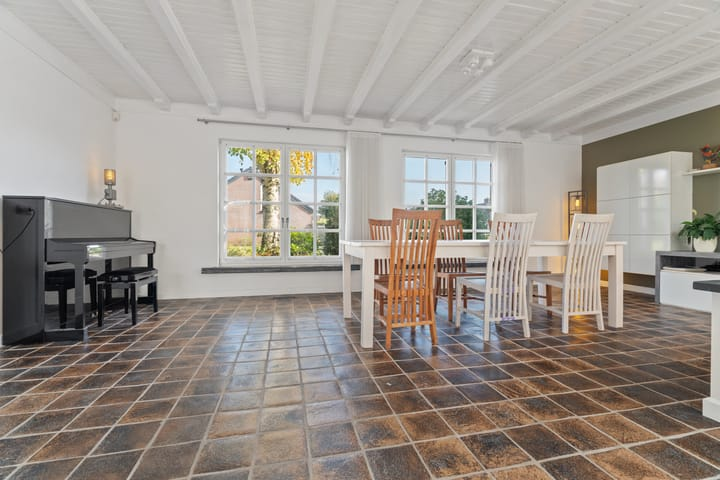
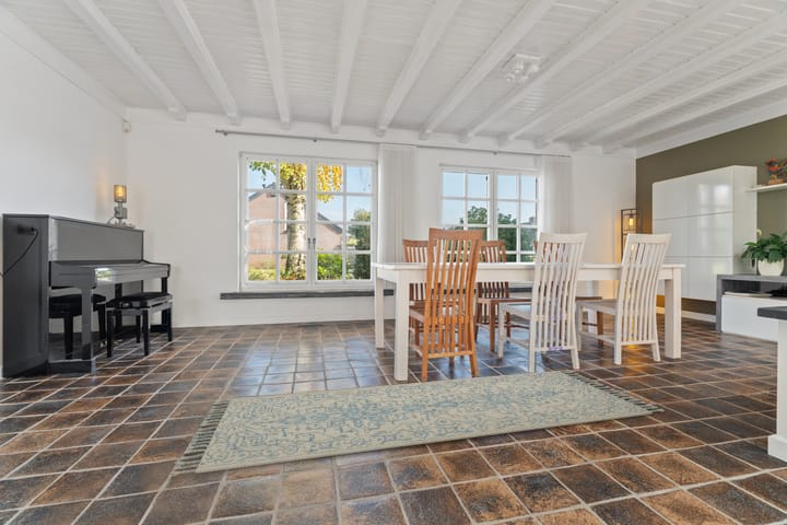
+ rug (433, 405)
